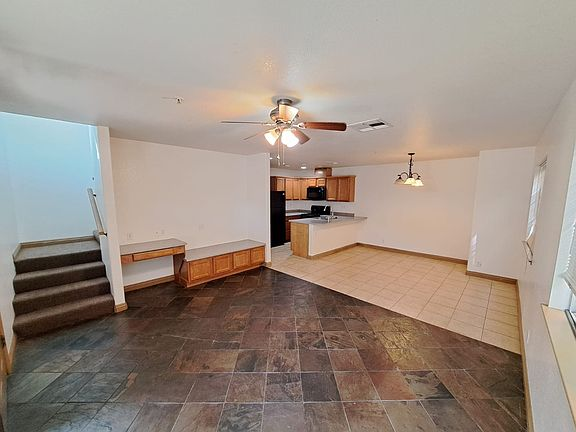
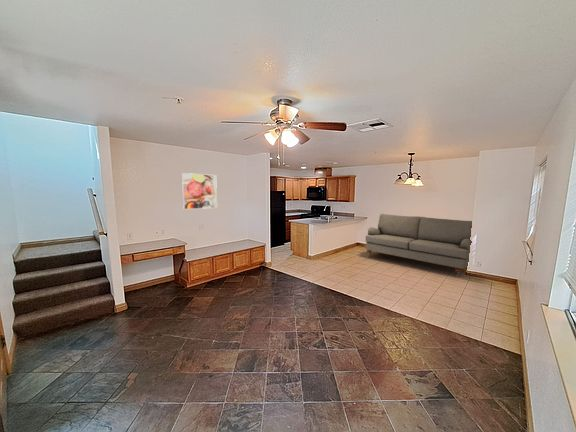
+ sofa (416, 239)
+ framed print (200, 191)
